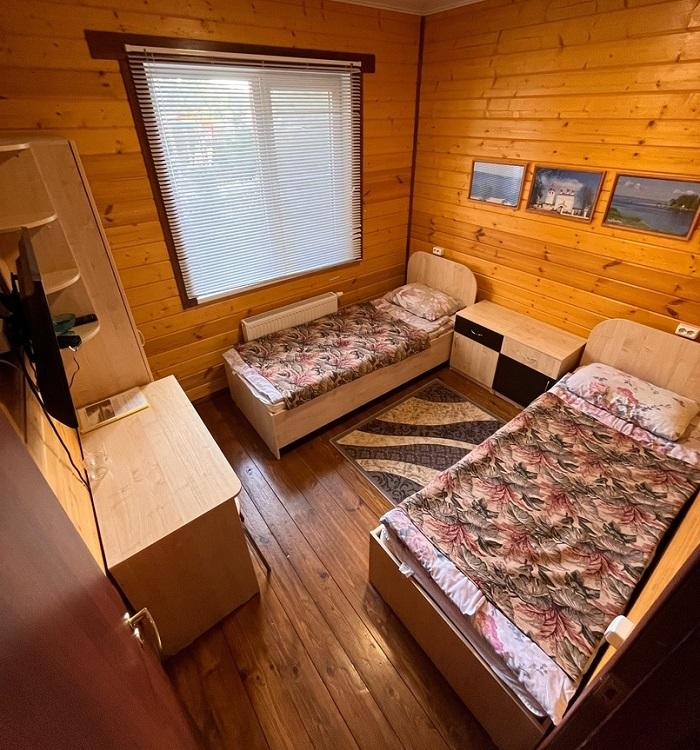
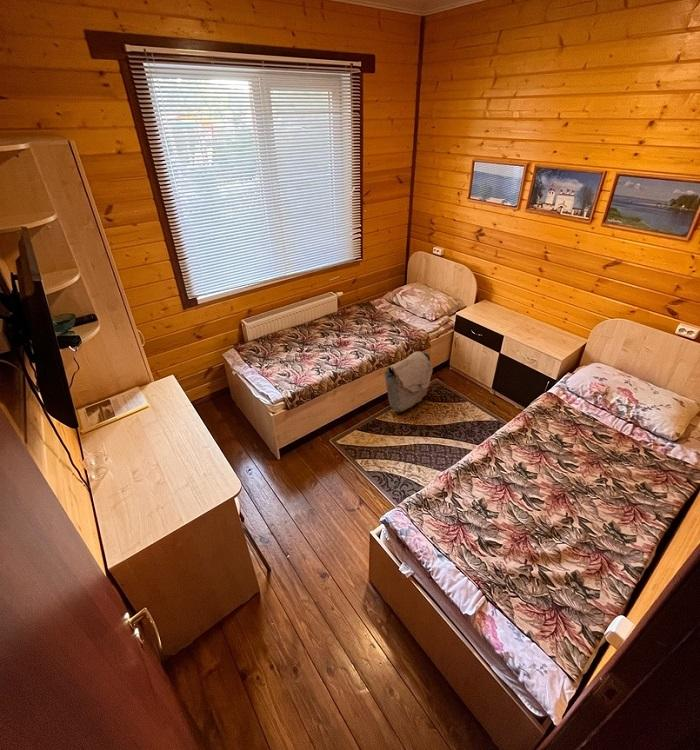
+ bag (409, 383)
